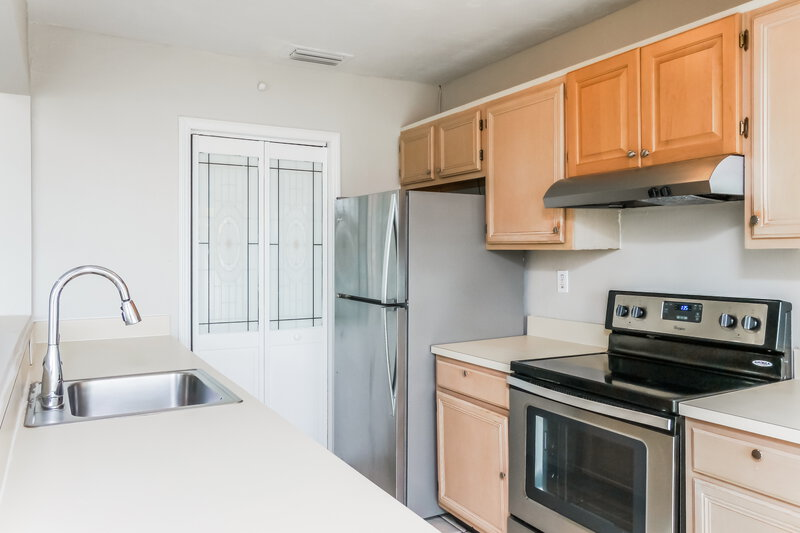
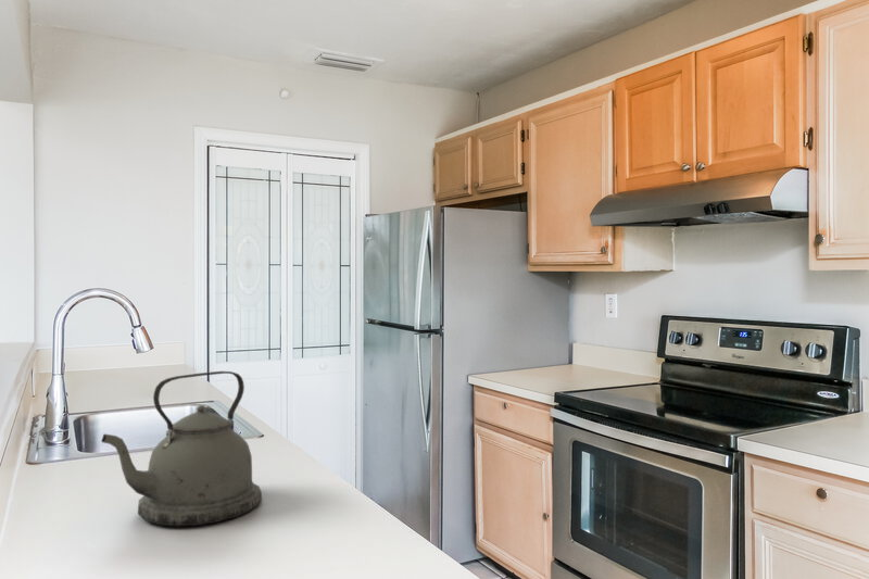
+ kettle (196, 441)
